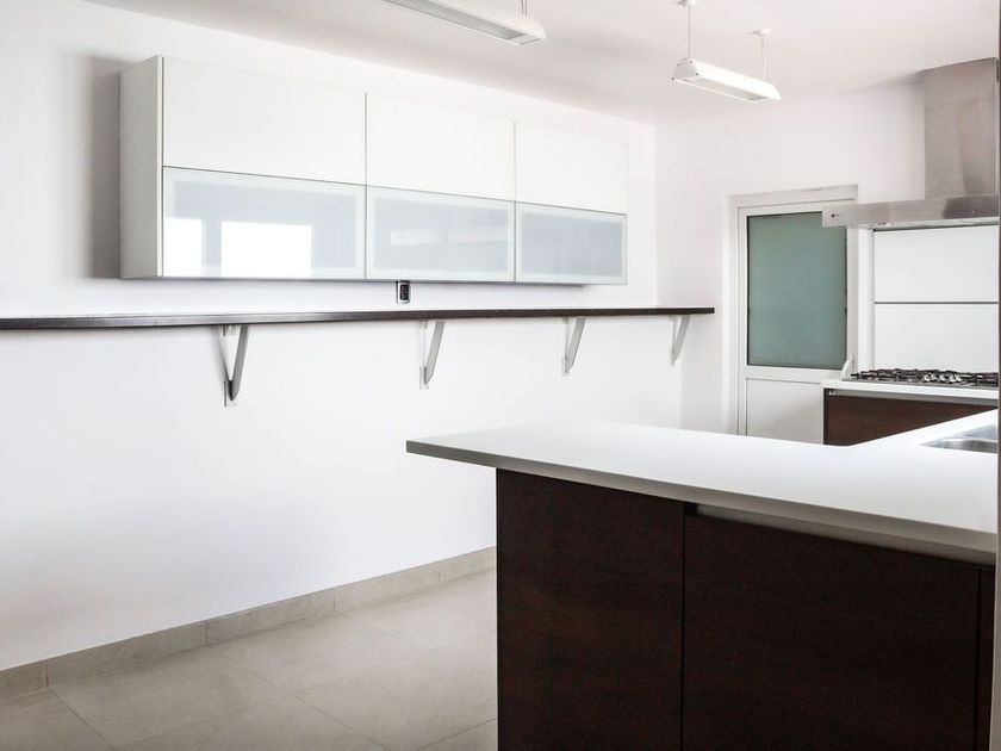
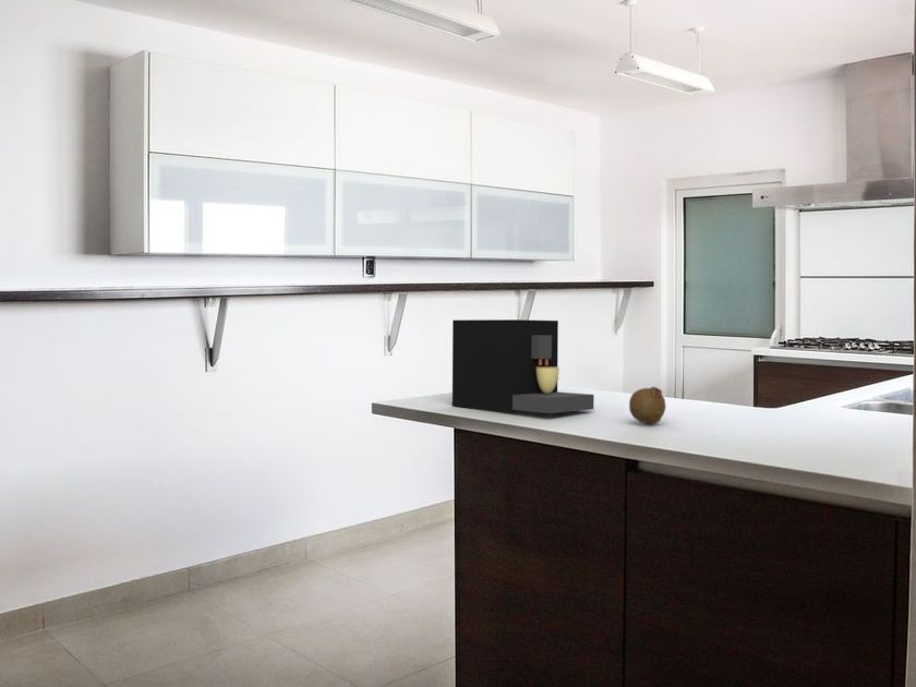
+ fruit (647, 405)
+ coffee maker (520, 364)
